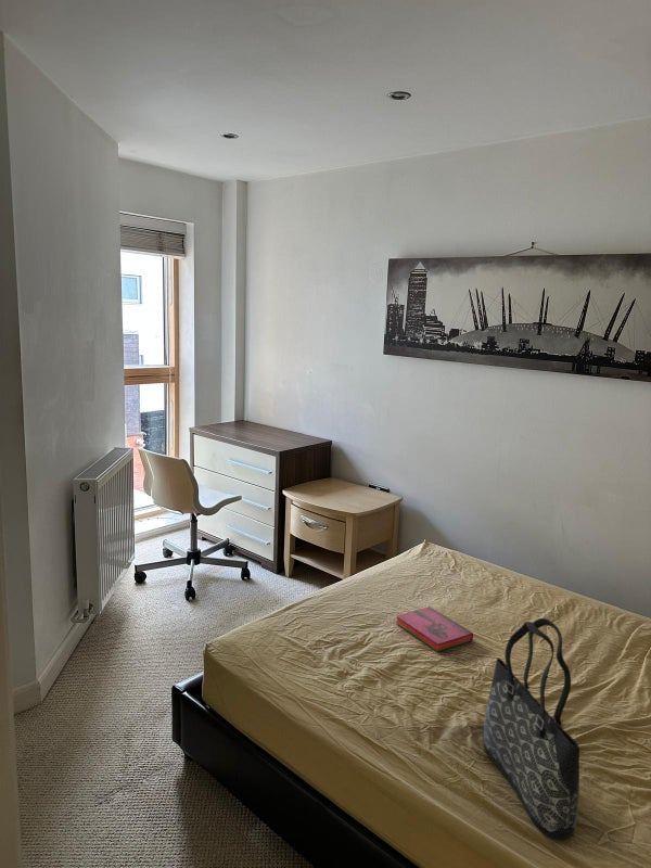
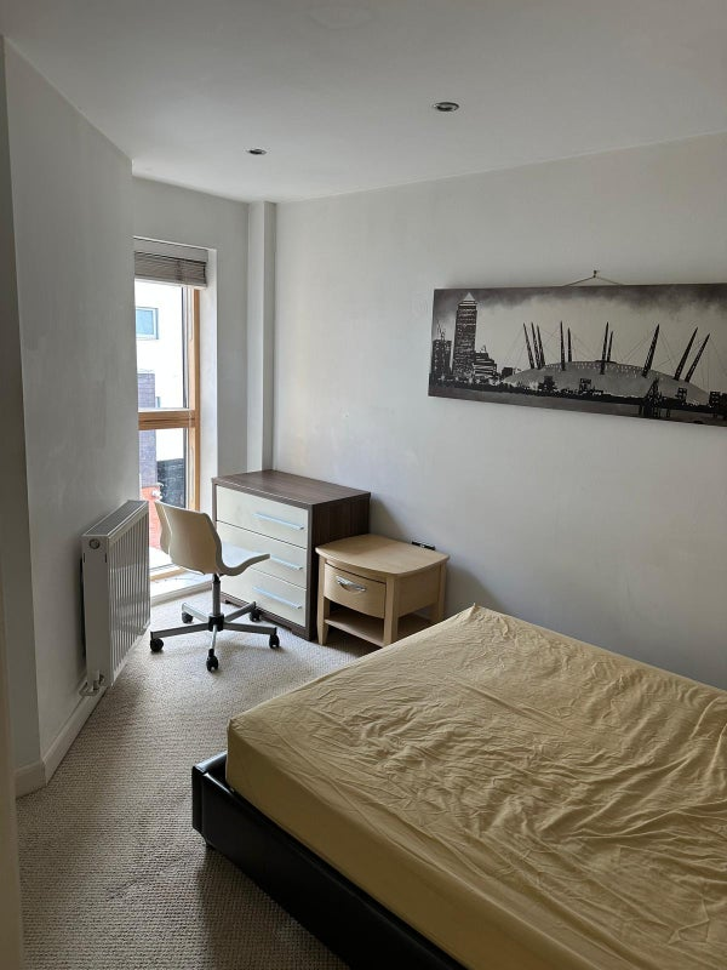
- hardback book (433, 627)
- tote bag (534, 706)
